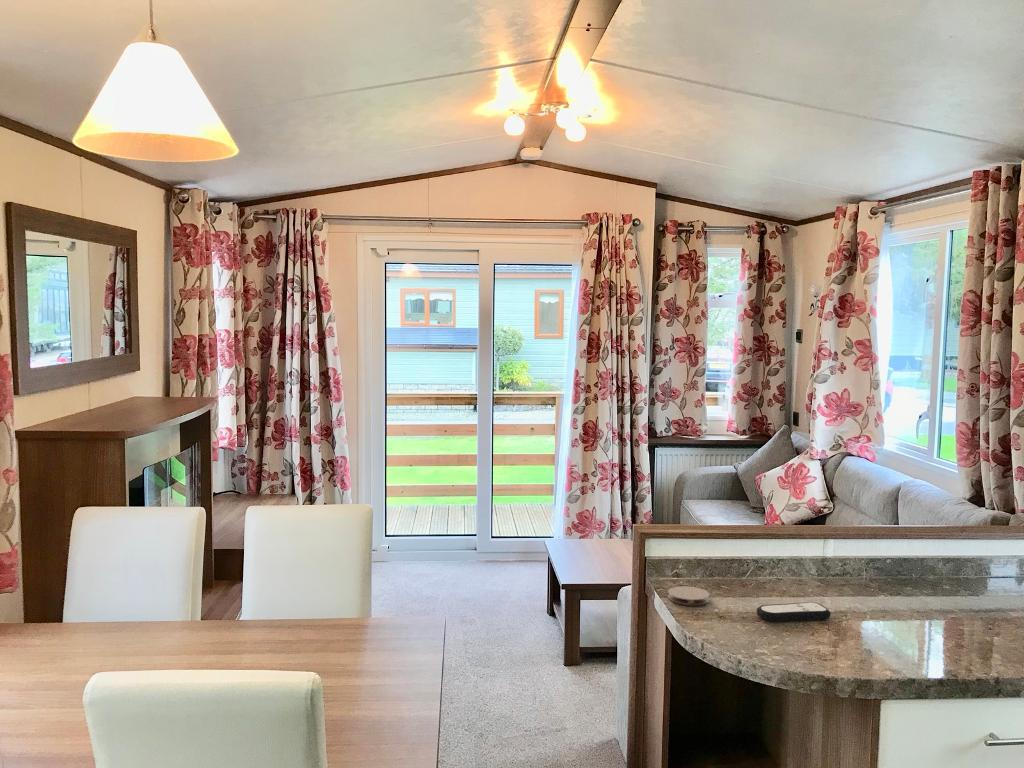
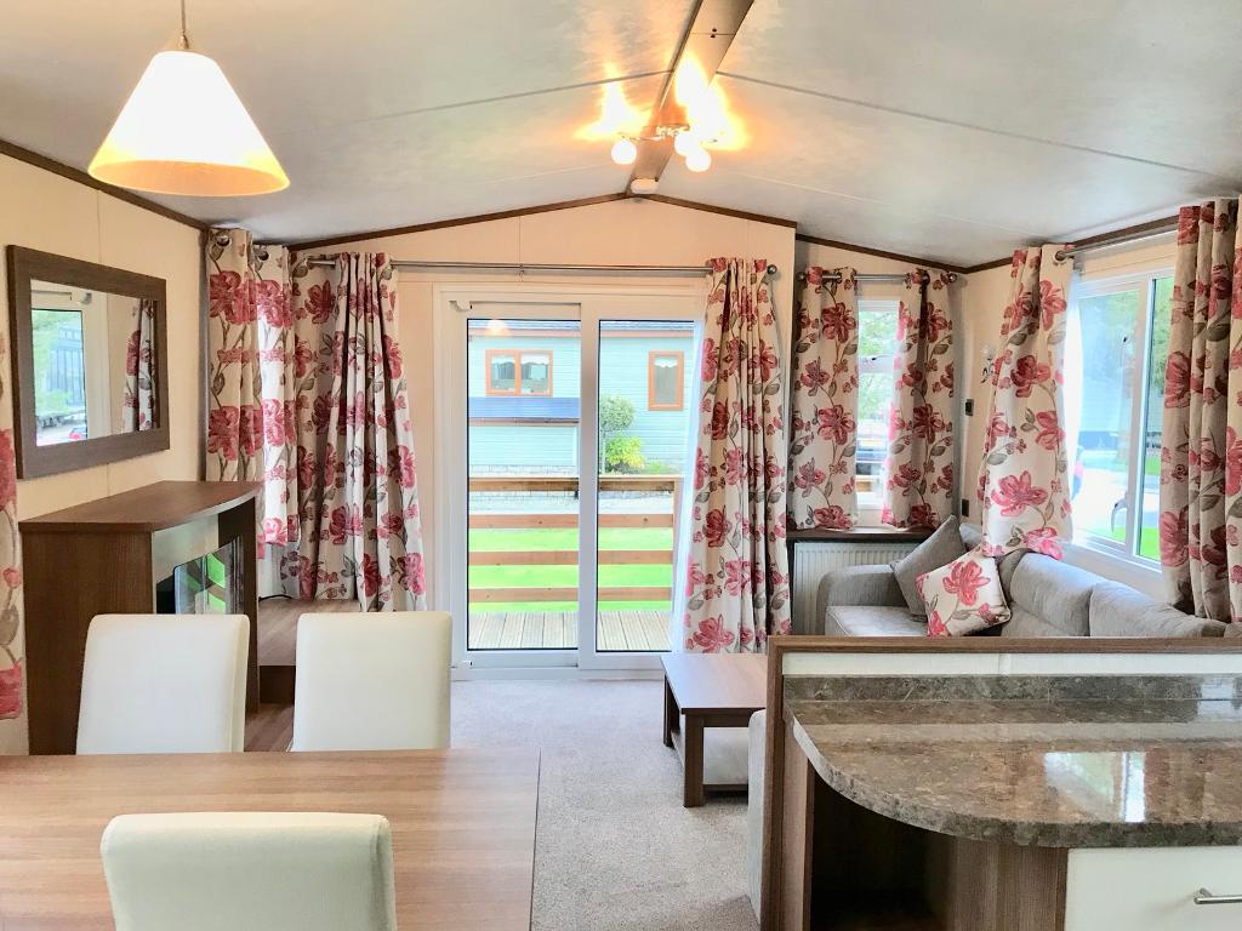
- remote control (792, 611)
- coaster (688, 595)
